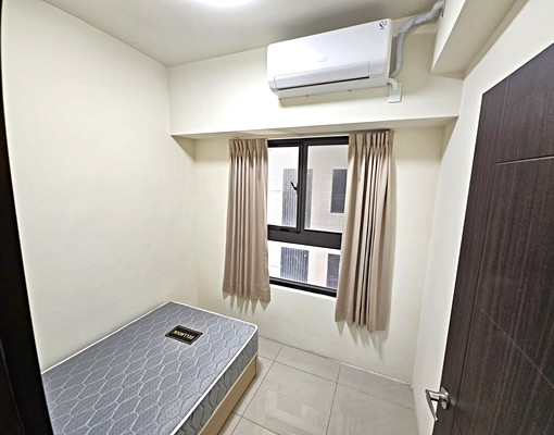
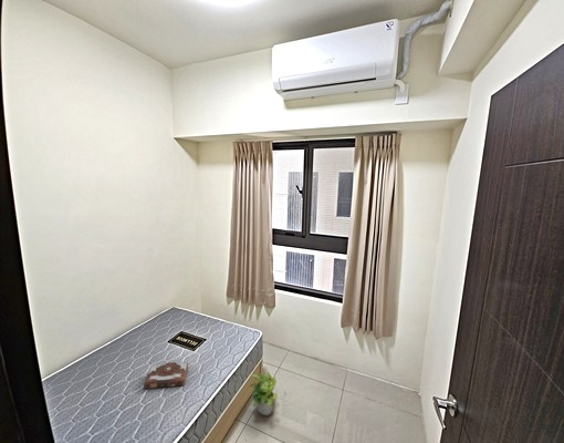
+ book (167, 374)
+ potted plant (263, 393)
